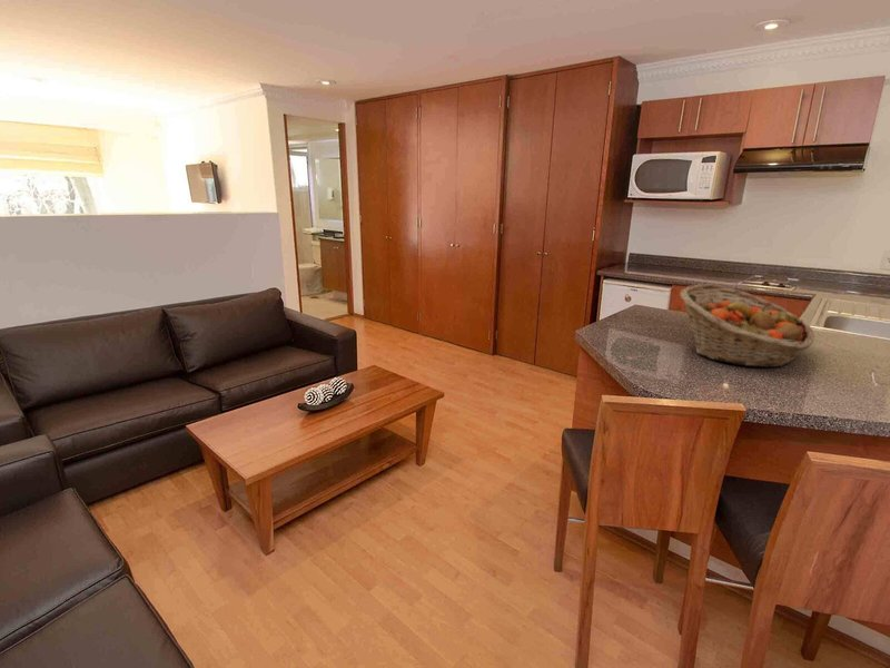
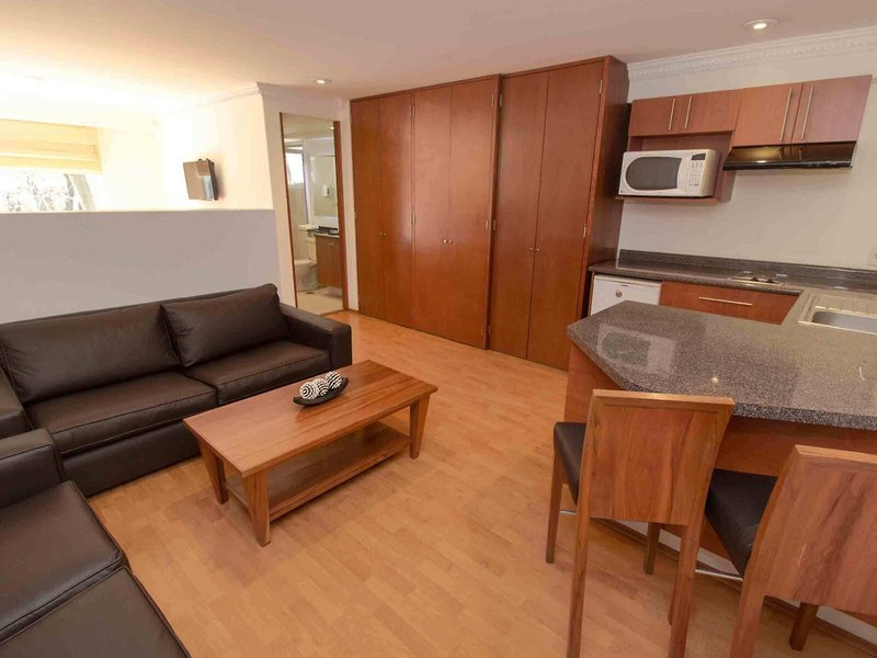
- fruit basket (742, 322)
